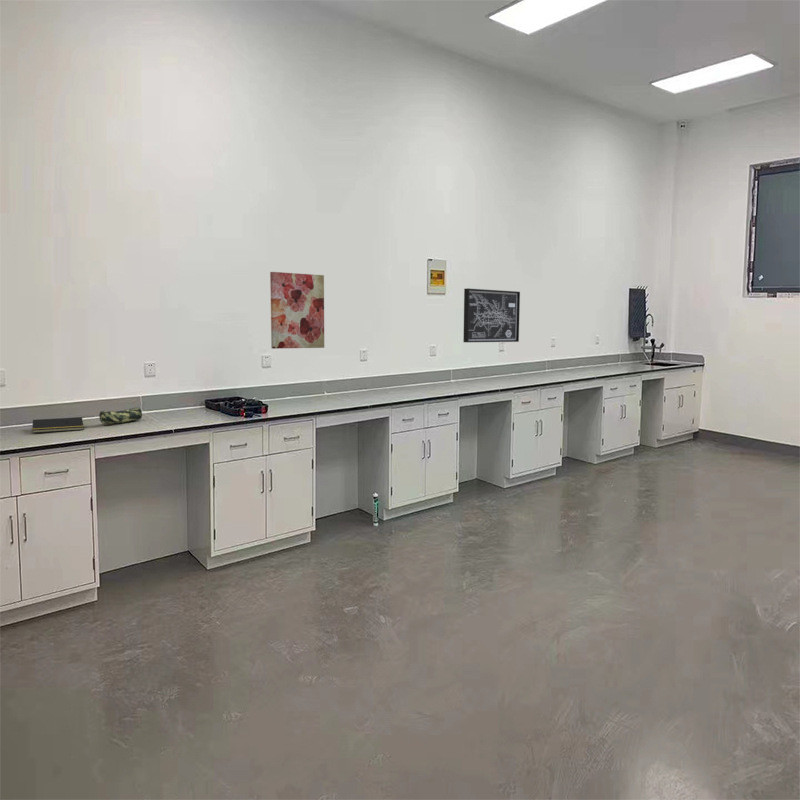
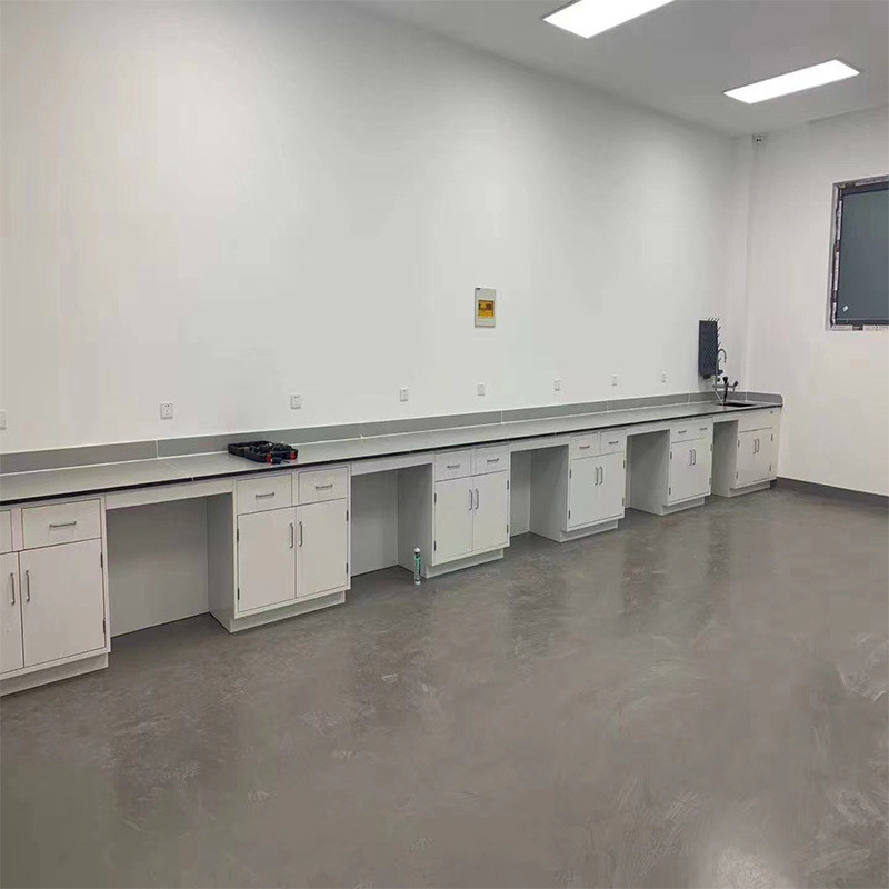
- wall art (298, 311)
- pencil case (120, 416)
- notepad (58, 424)
- wall art (492, 316)
